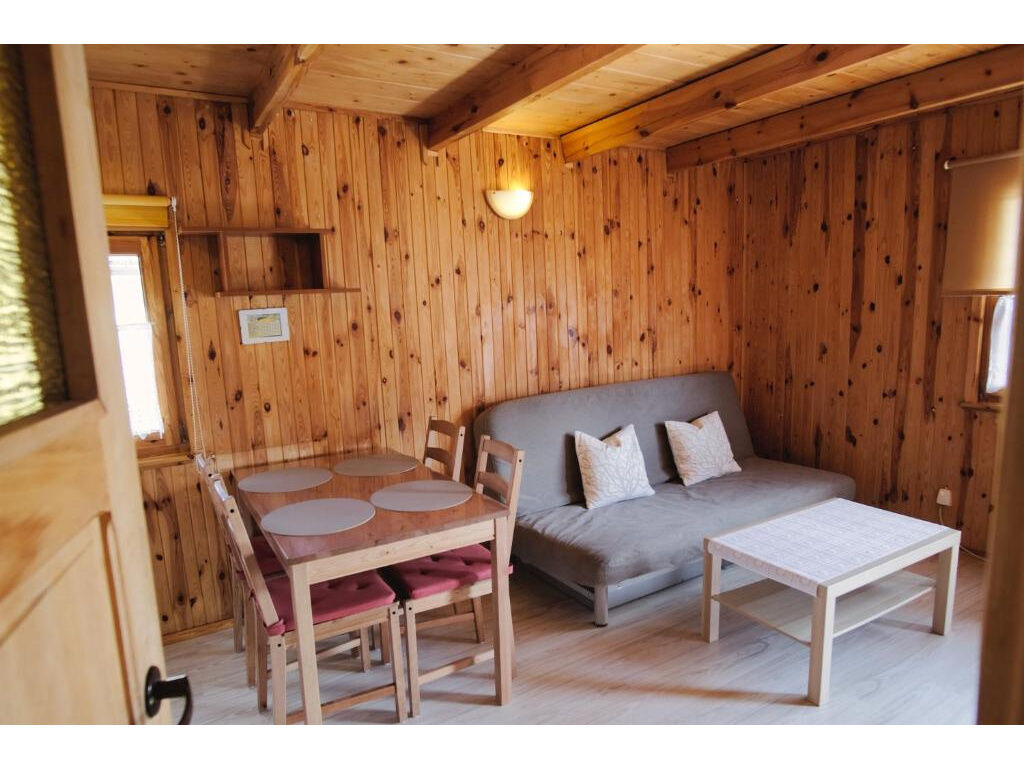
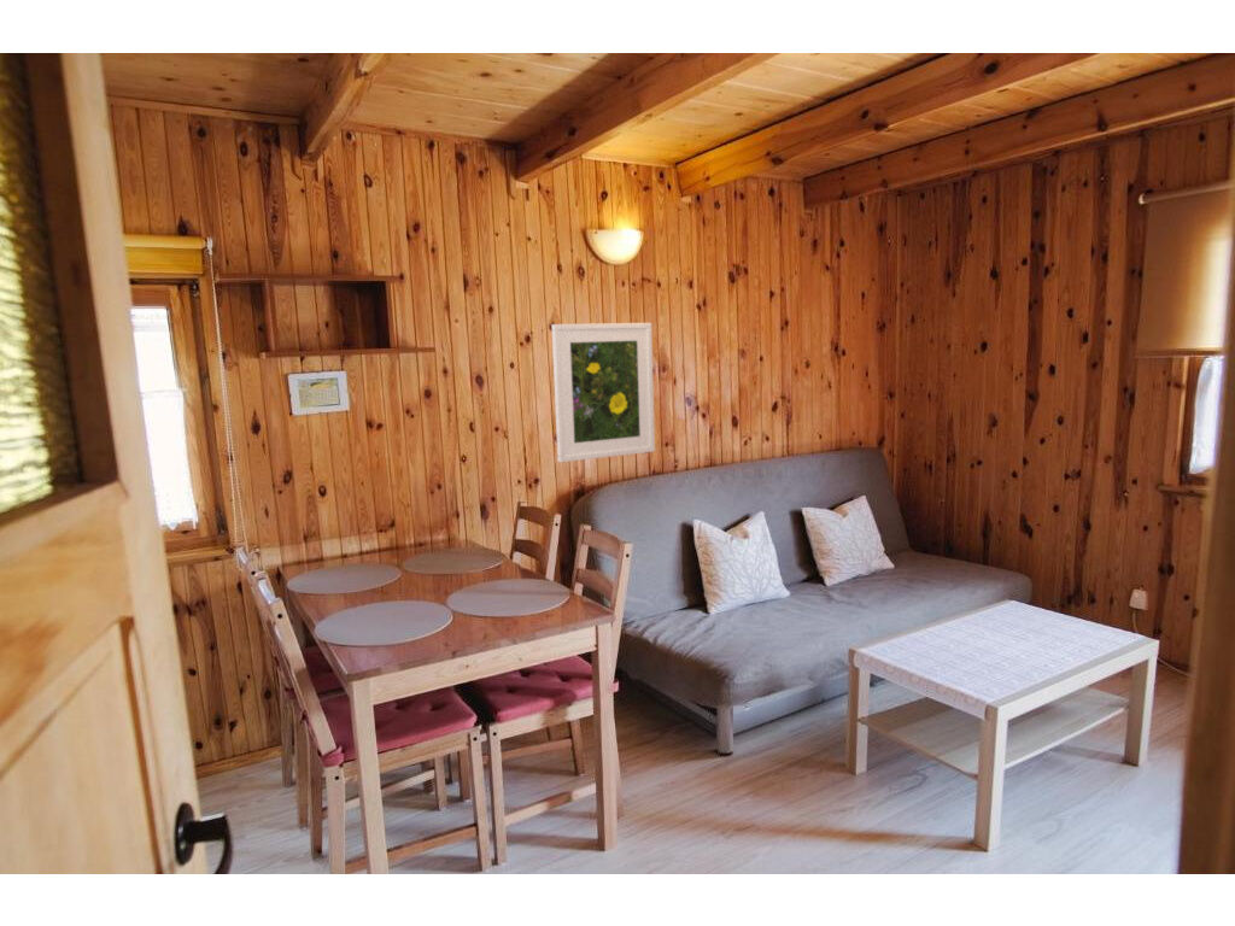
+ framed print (605, 391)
